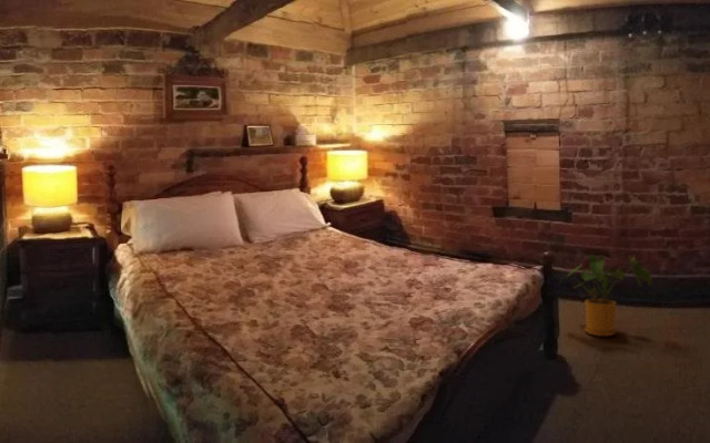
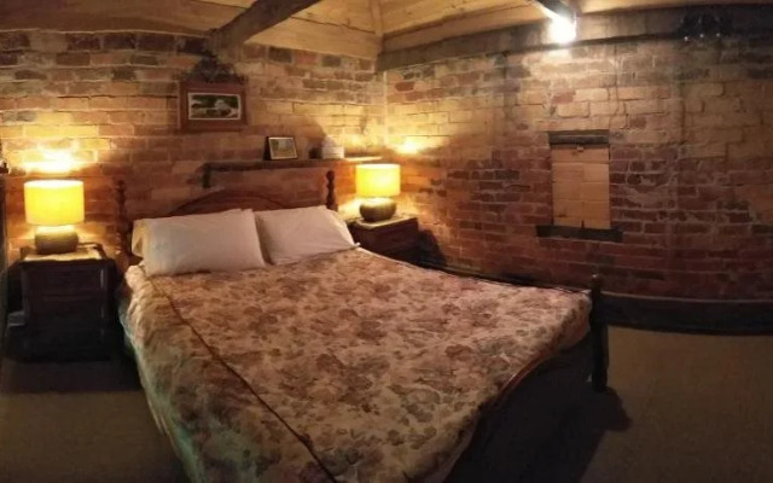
- house plant (602, 293)
